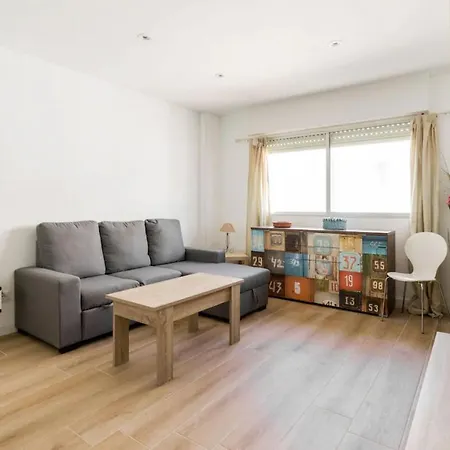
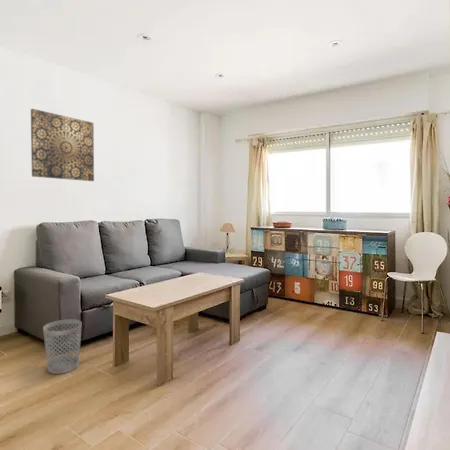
+ wall art (64, 147)
+ wastebasket (63, 346)
